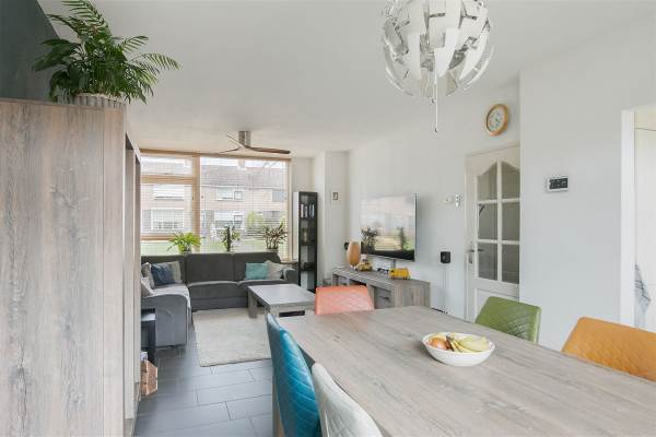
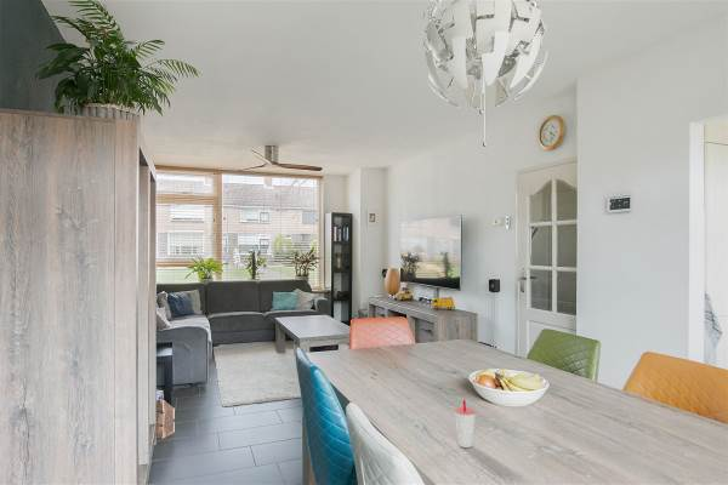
+ cup (465, 422)
